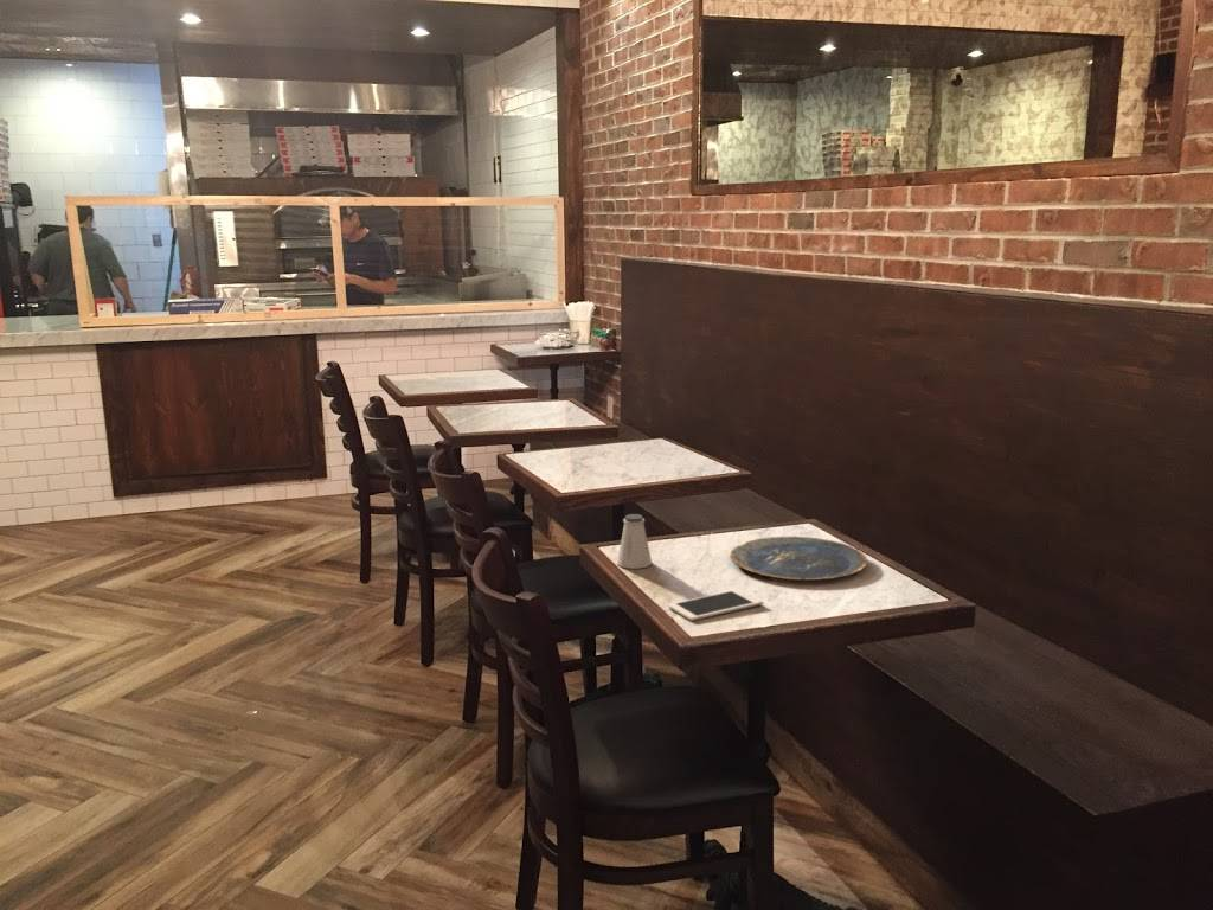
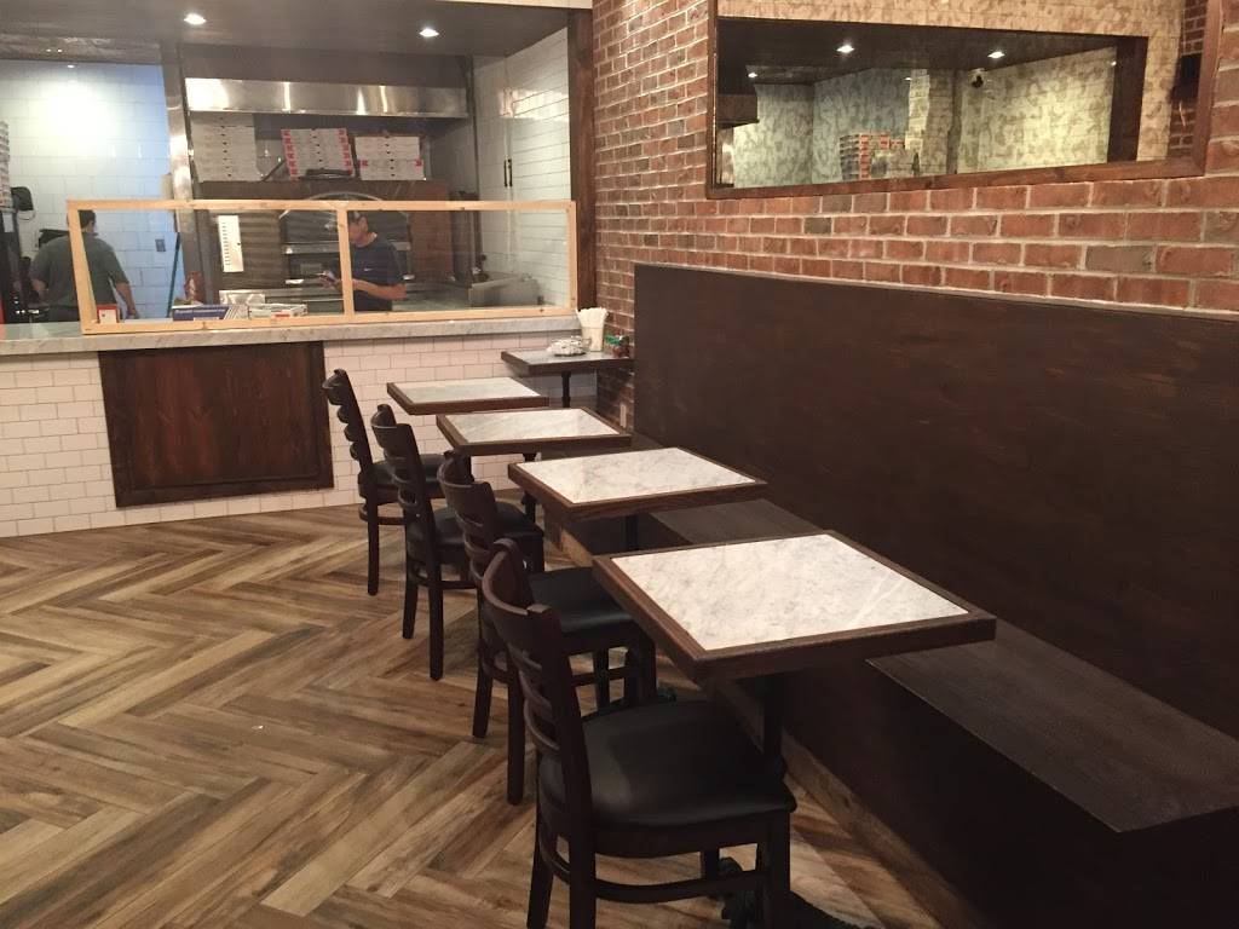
- plate (797, 559)
- cell phone (715, 604)
- saltshaker (634, 539)
